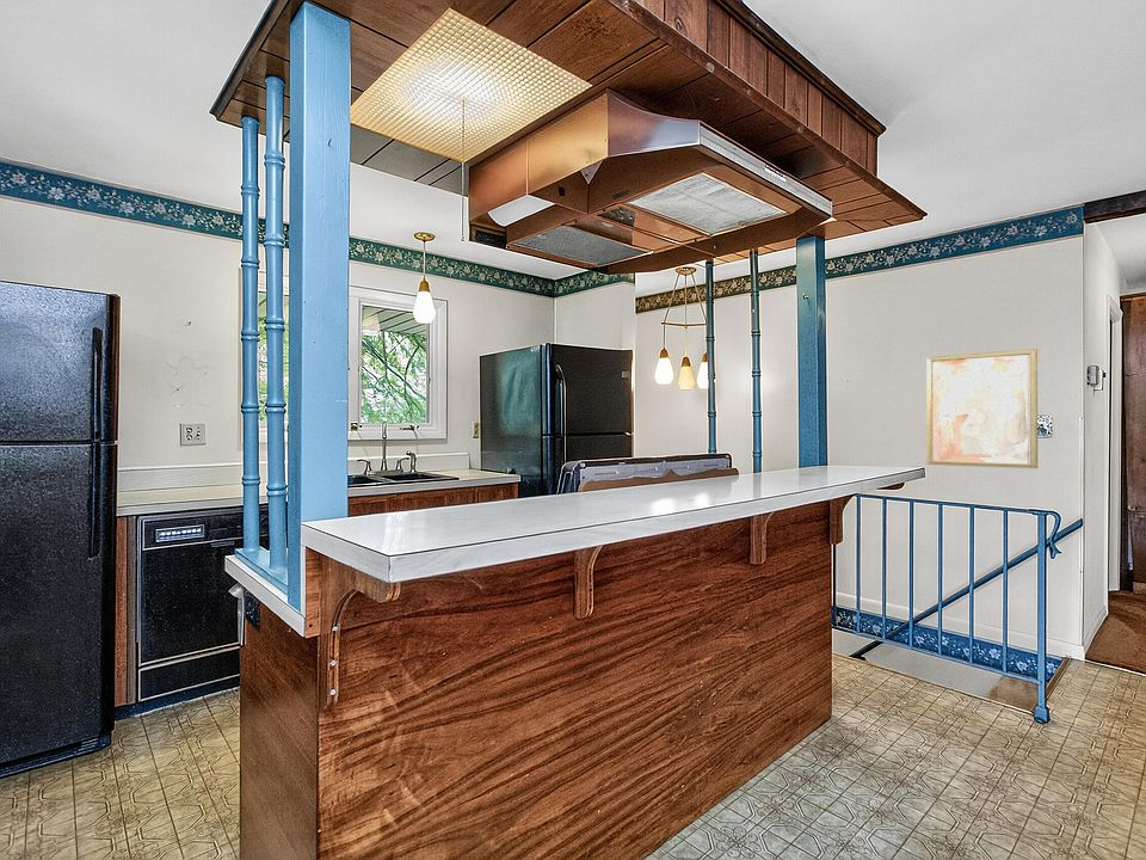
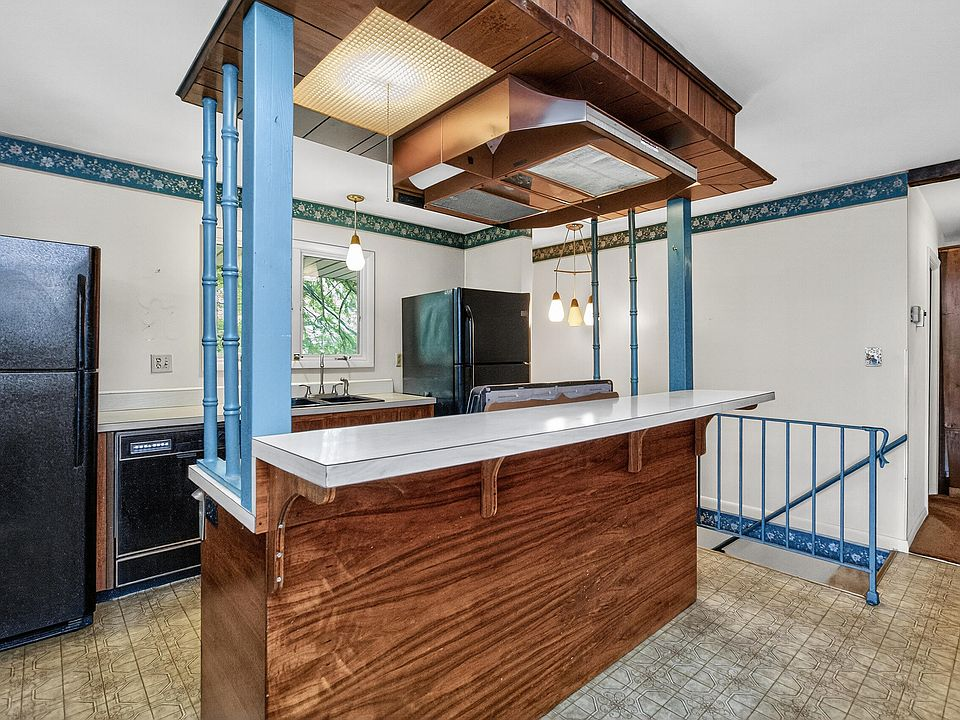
- wall art (979, 410)
